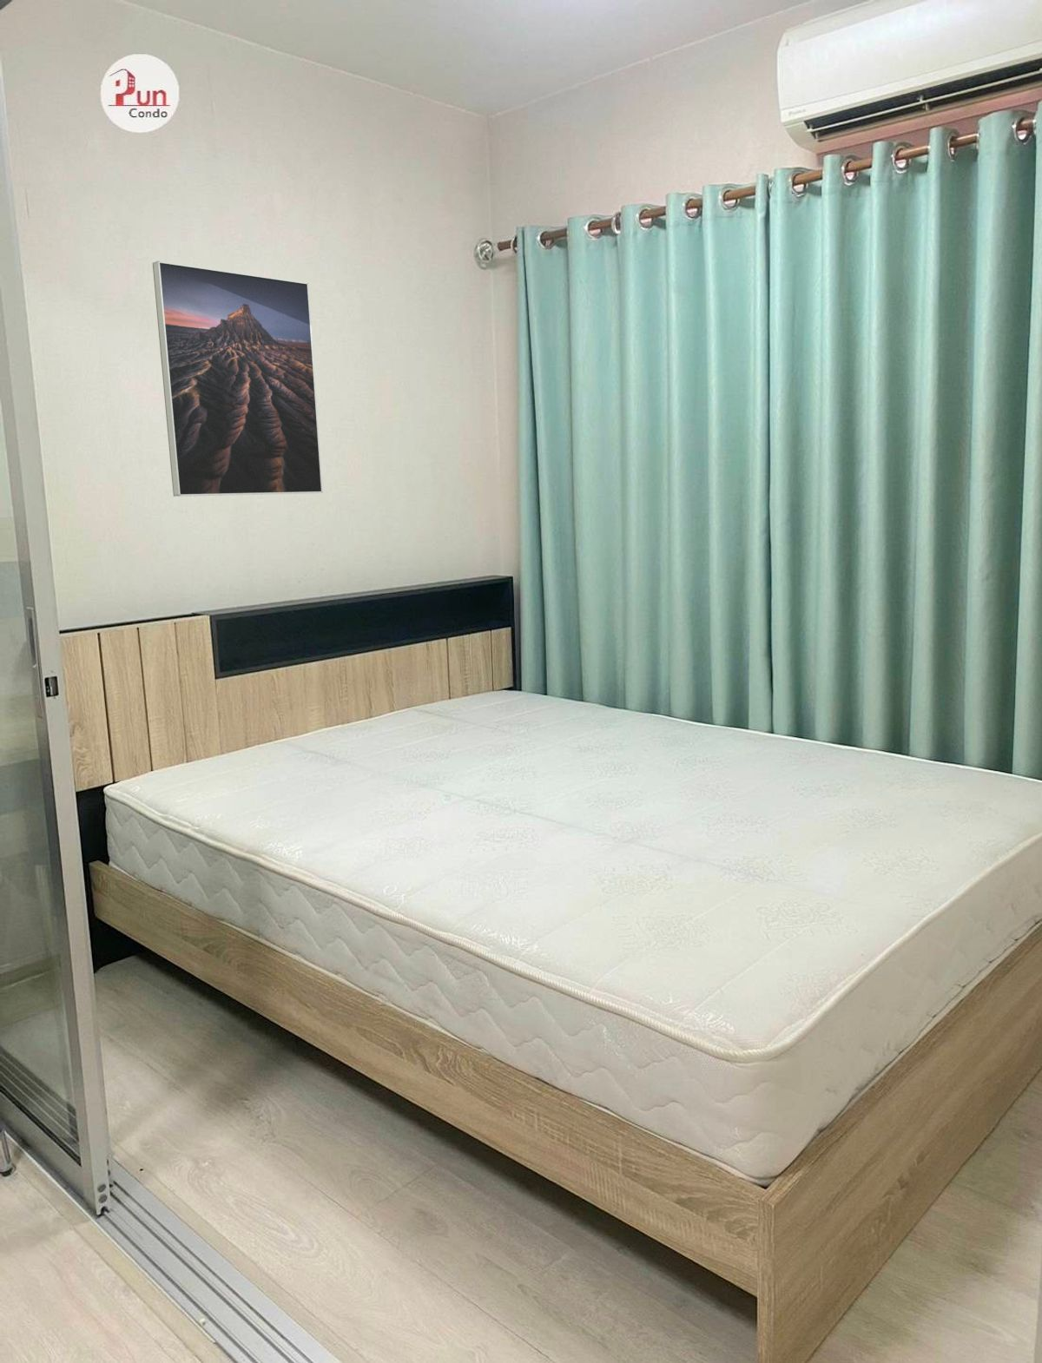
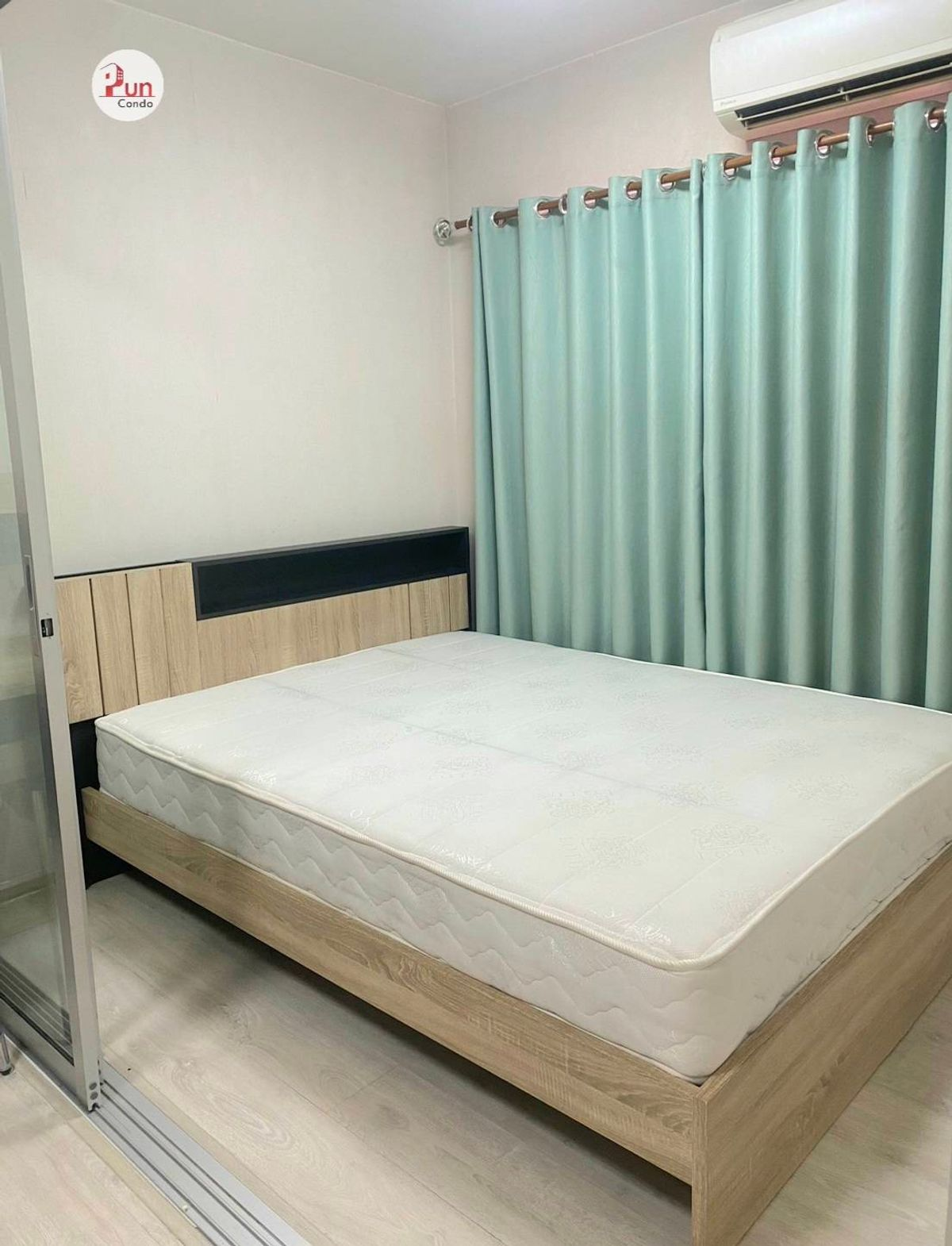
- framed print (243, 385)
